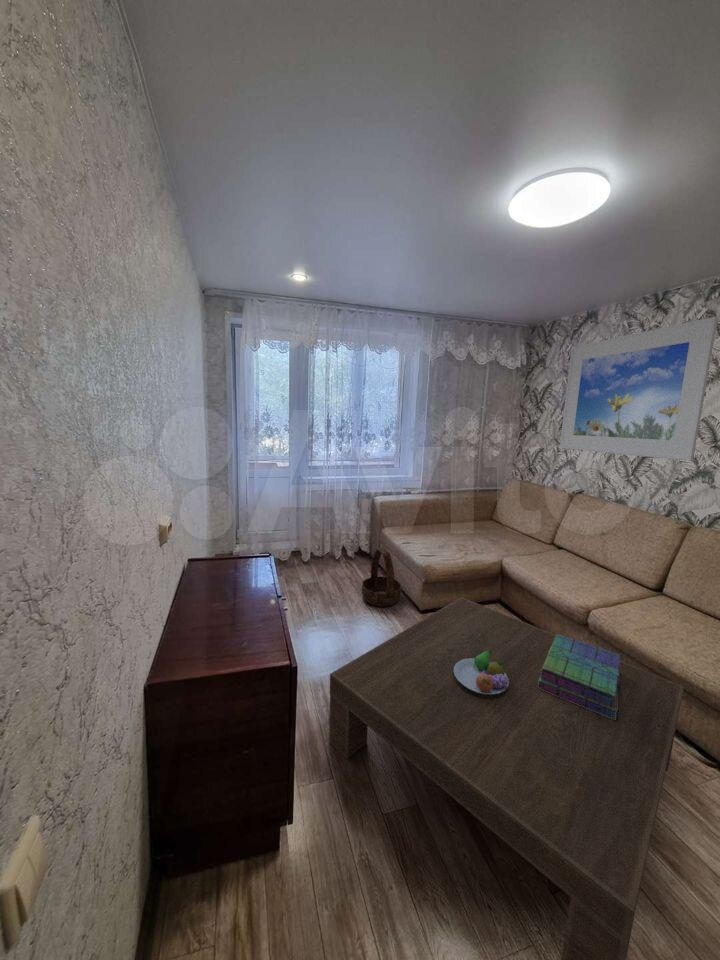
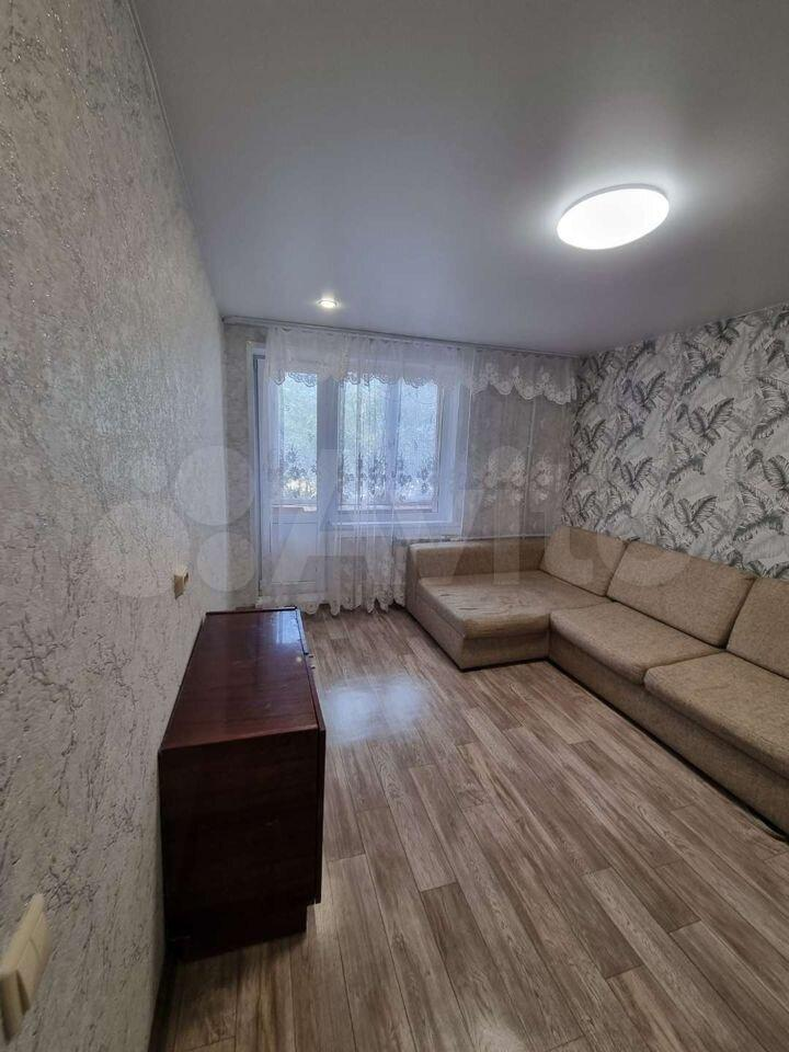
- coffee table (503, 714)
- basket (382, 577)
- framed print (623, 395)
- stack of books (580, 669)
- fruit bowl (482, 669)
